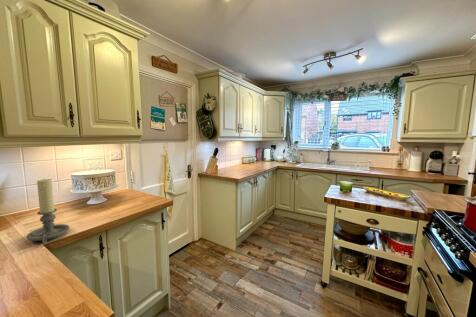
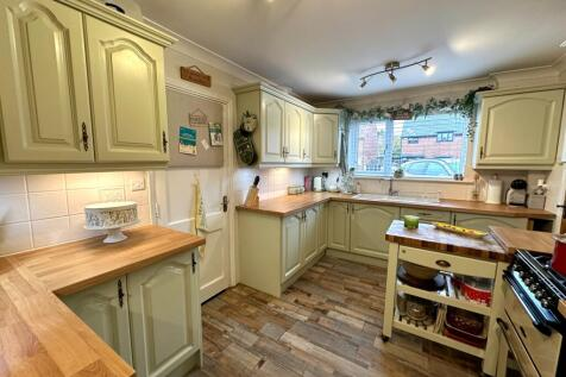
- candle holder (45, 208)
